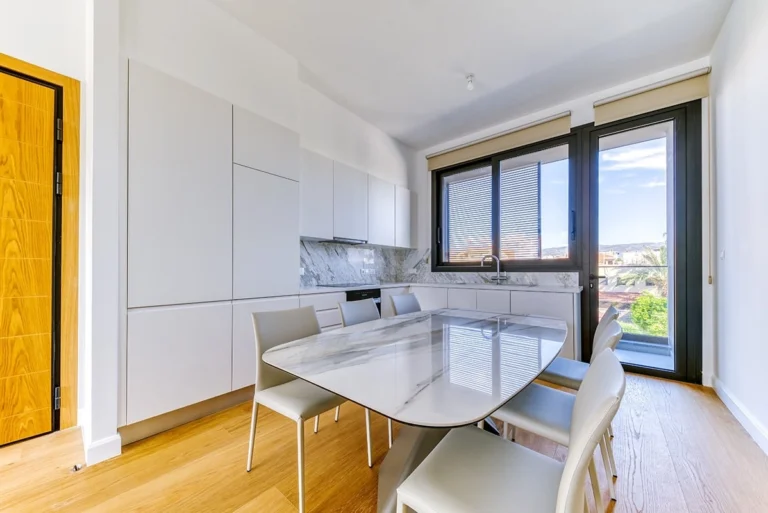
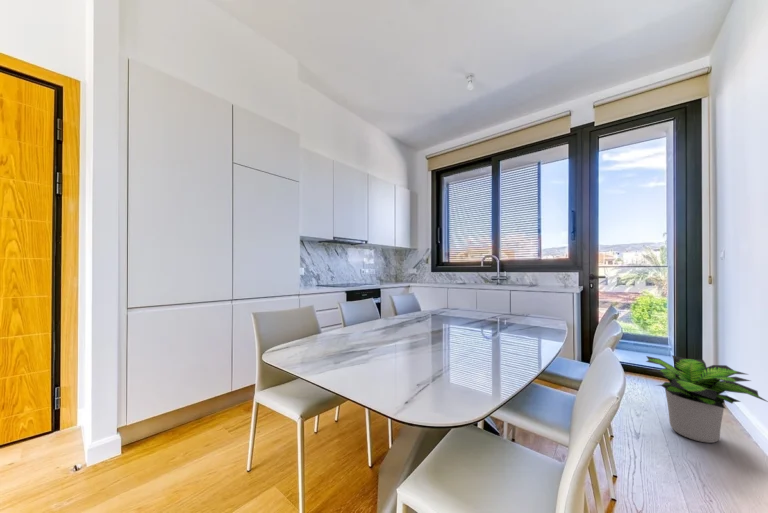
+ potted plant (700, 403)
